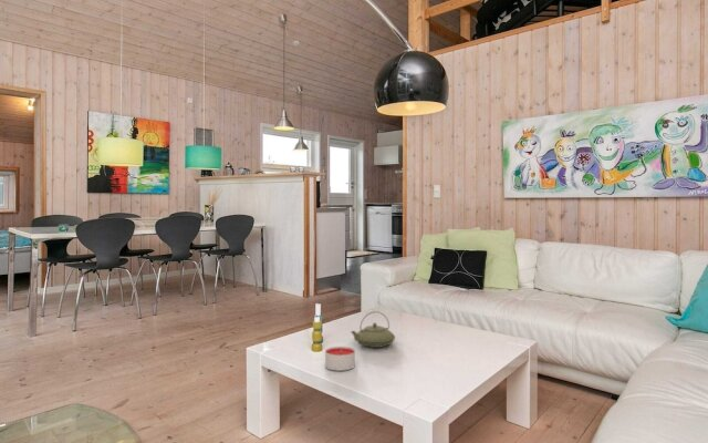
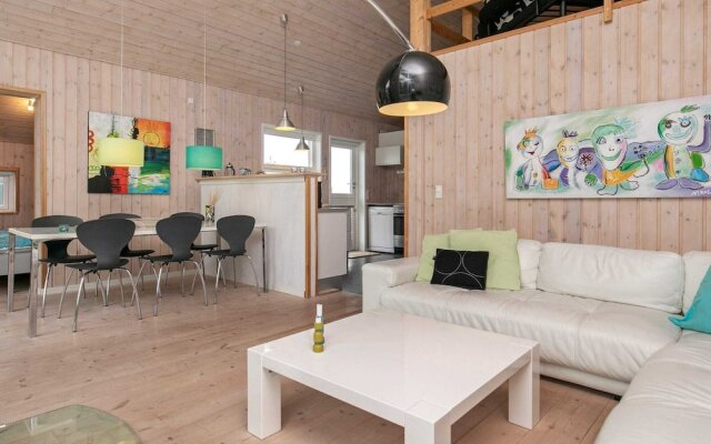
- teapot (372, 328)
- candle (340, 357)
